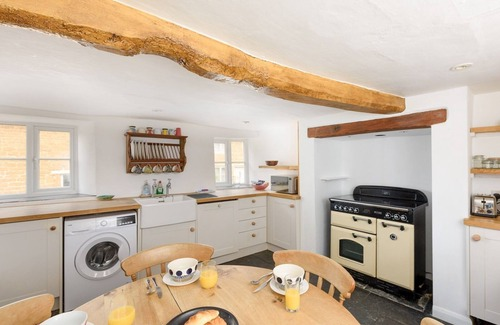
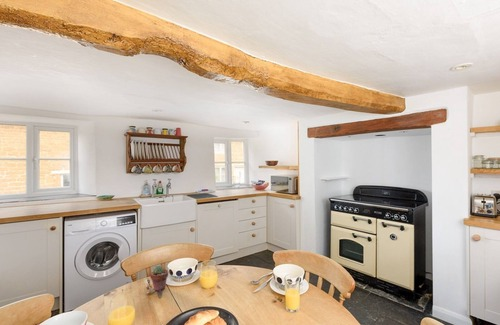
+ potted succulent (159, 276)
